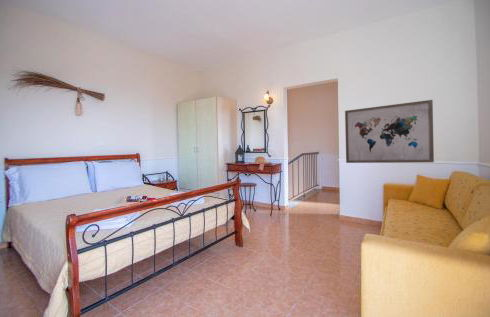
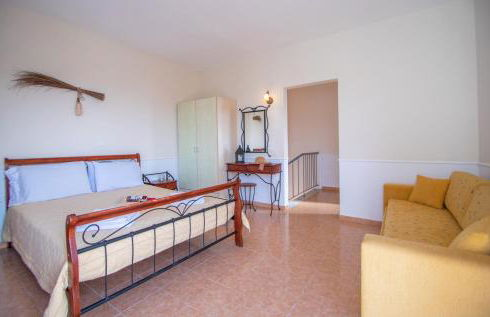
- wall art (385, 134)
